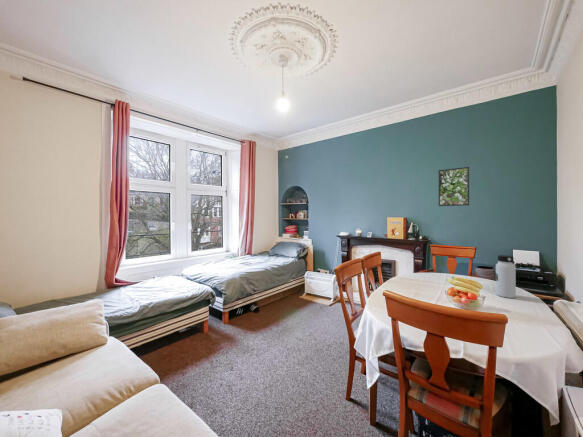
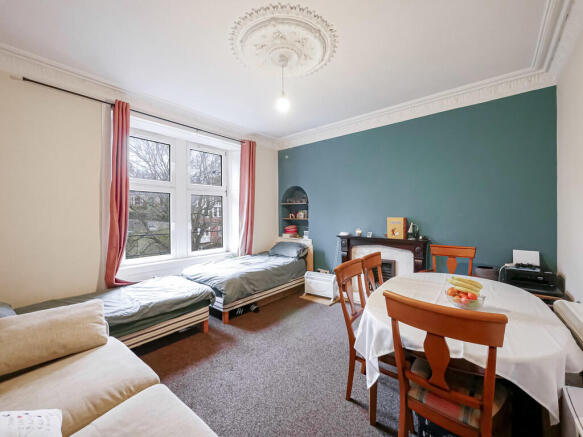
- water bottle (505, 275)
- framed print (453, 187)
